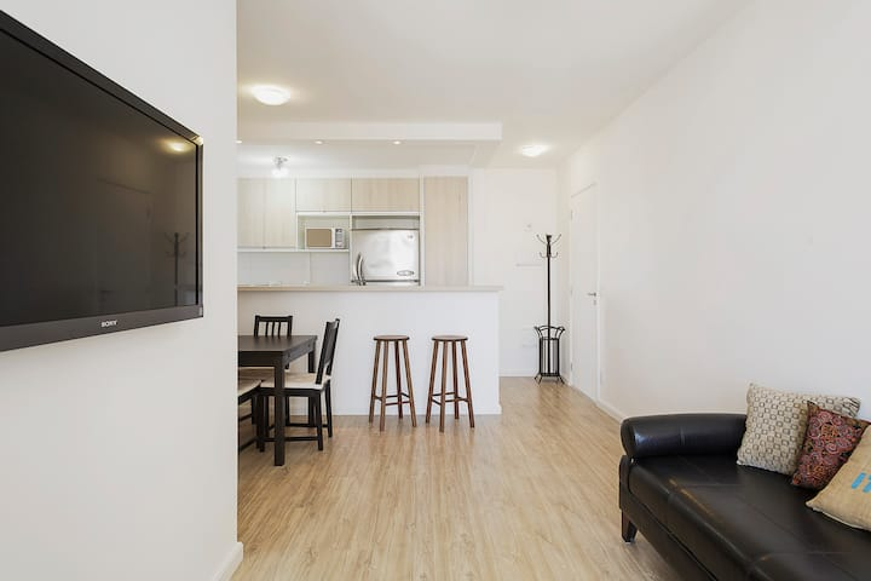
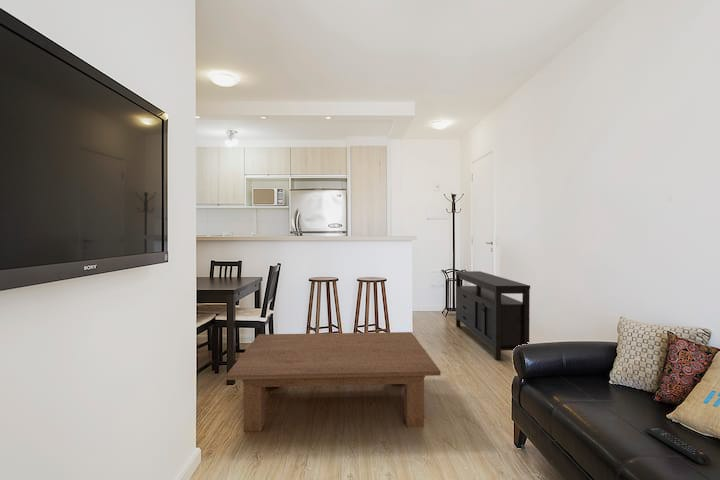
+ coffee table (335, 375)
+ media console (486, 308)
+ remote control (675, 443)
